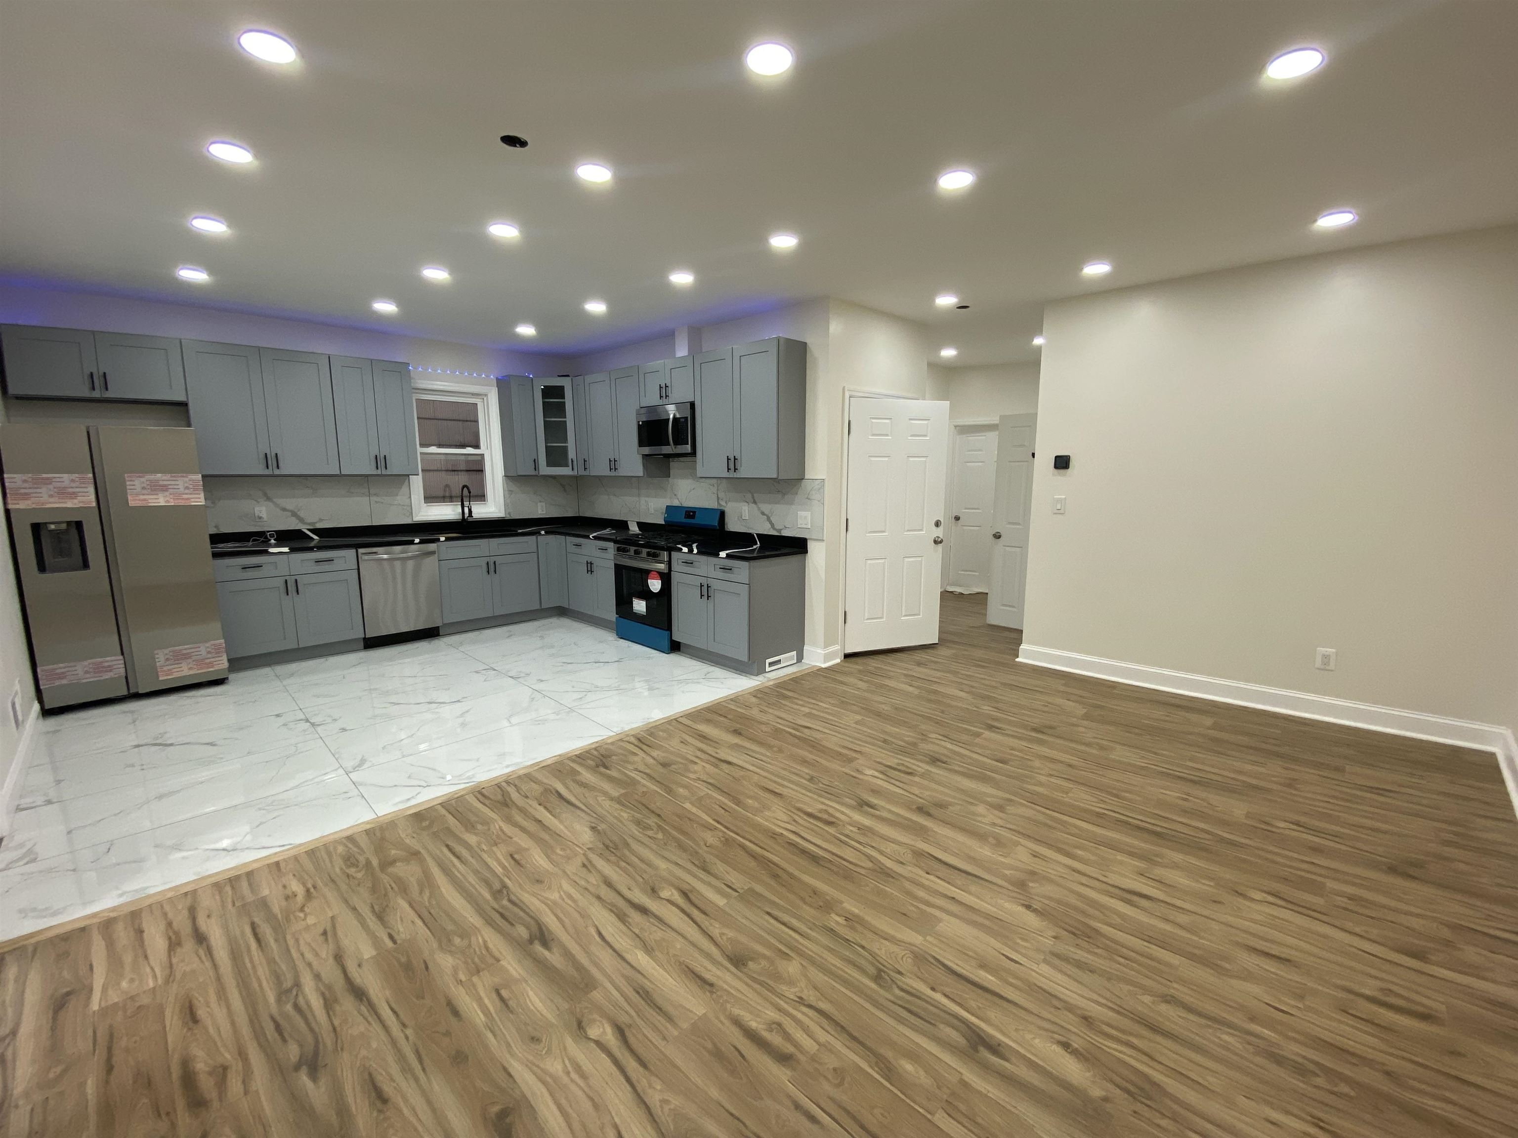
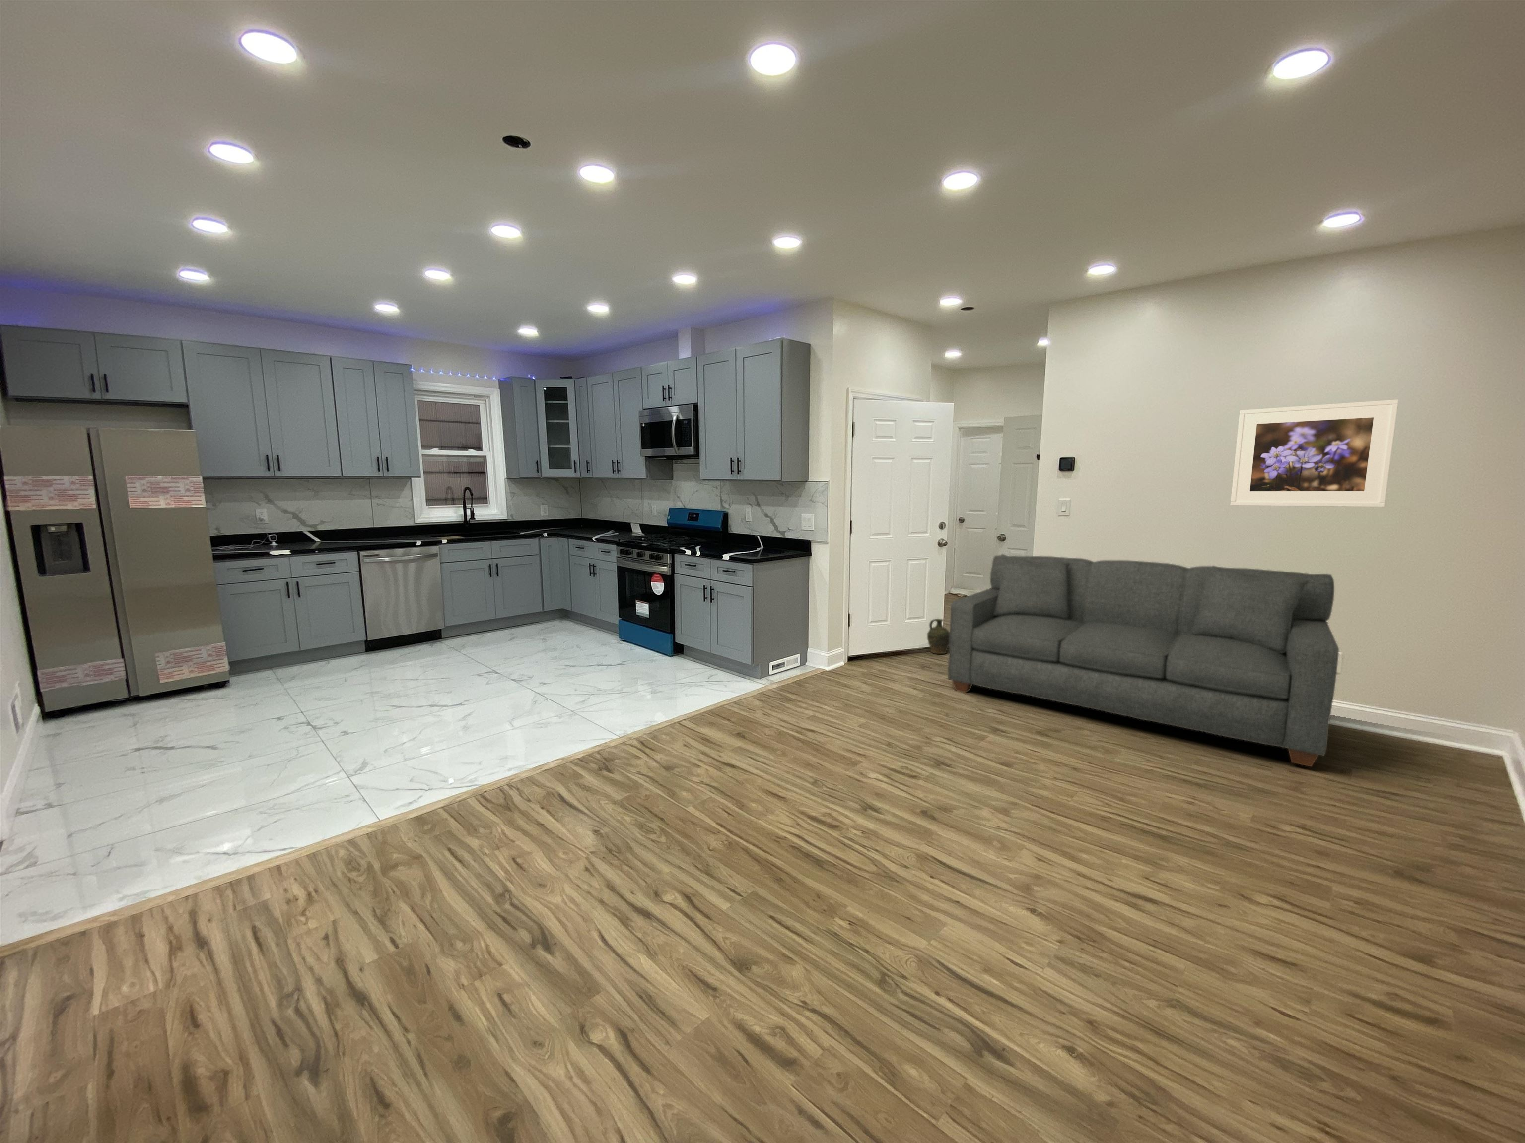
+ sofa (1124, 635)
+ ceramic jug (939, 635)
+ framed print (1308, 456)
